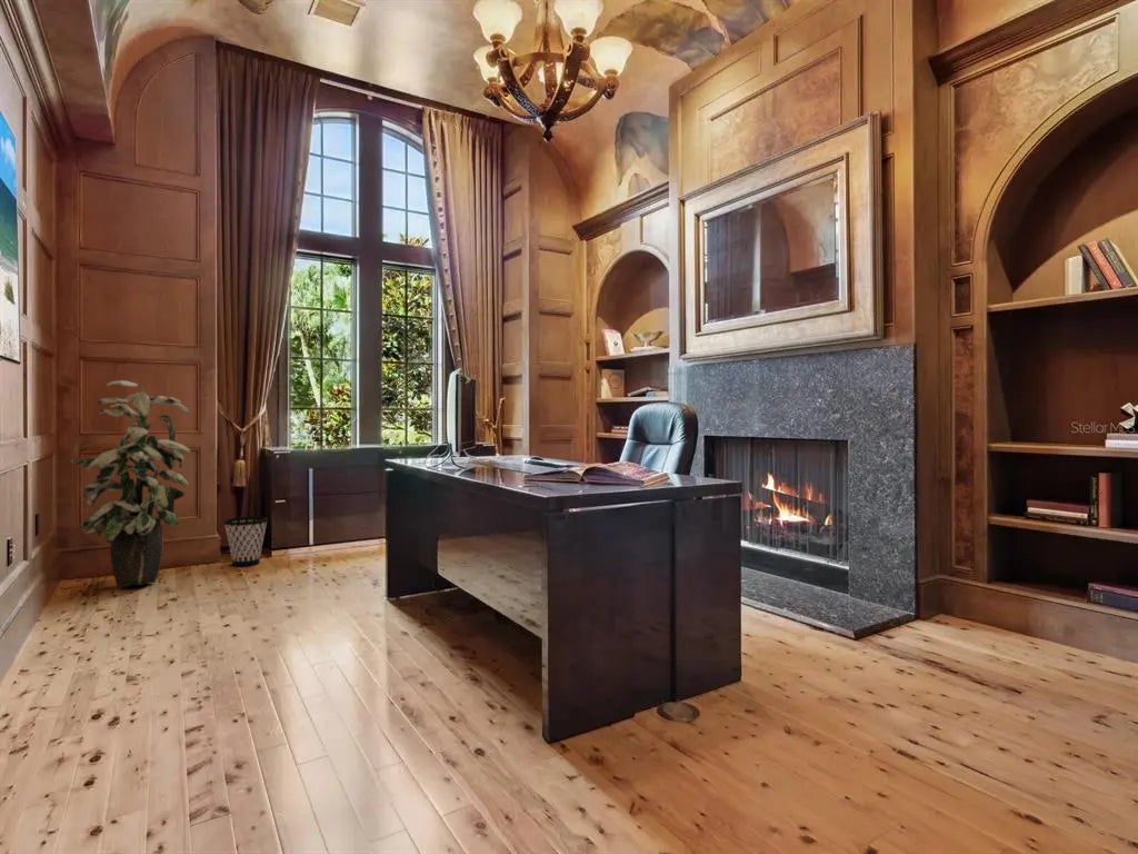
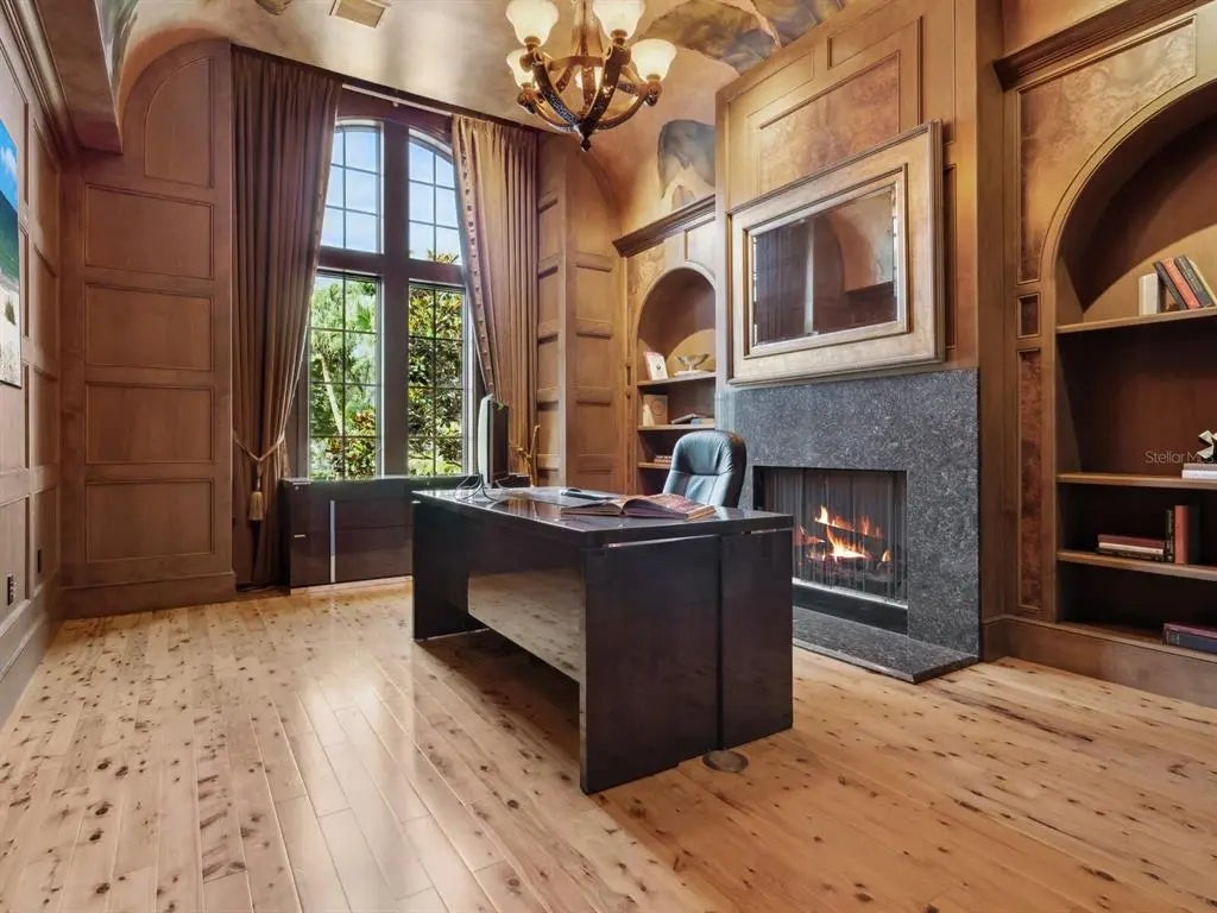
- wastebasket (246, 542)
- indoor plant (133, 483)
